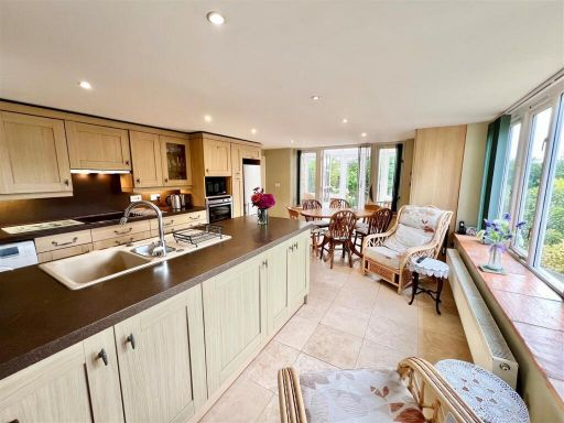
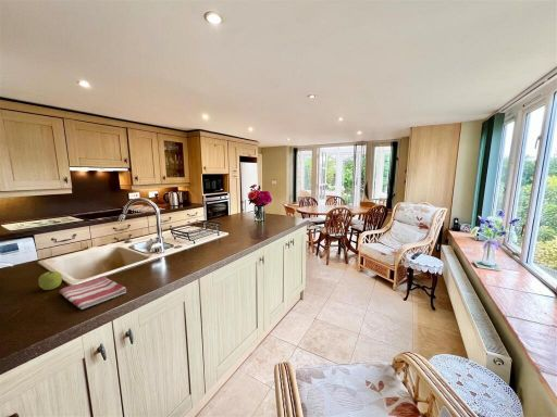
+ fruit (50, 279)
+ dish towel (94, 290)
